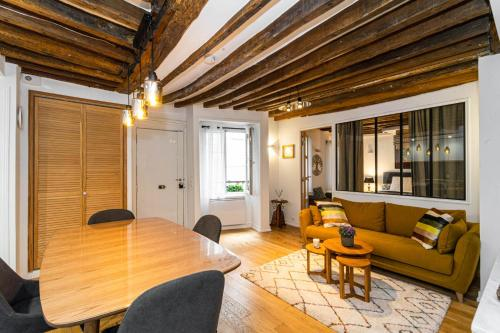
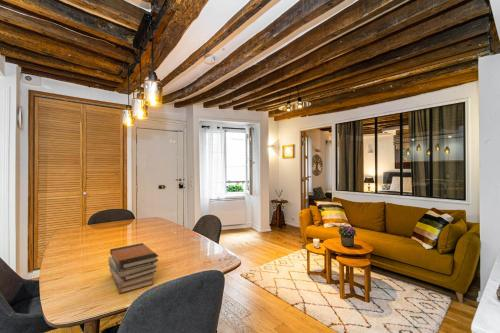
+ book stack (132, 265)
